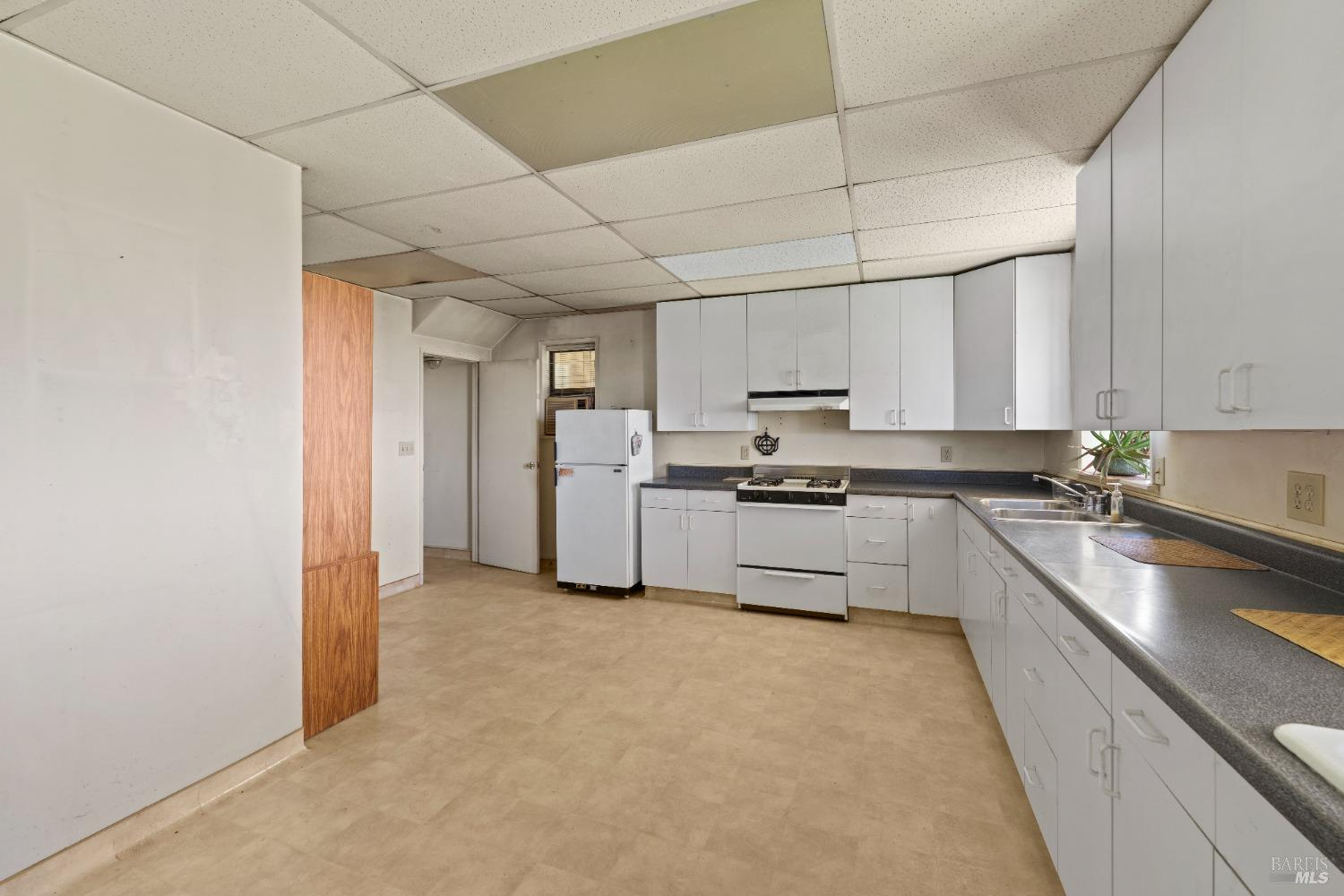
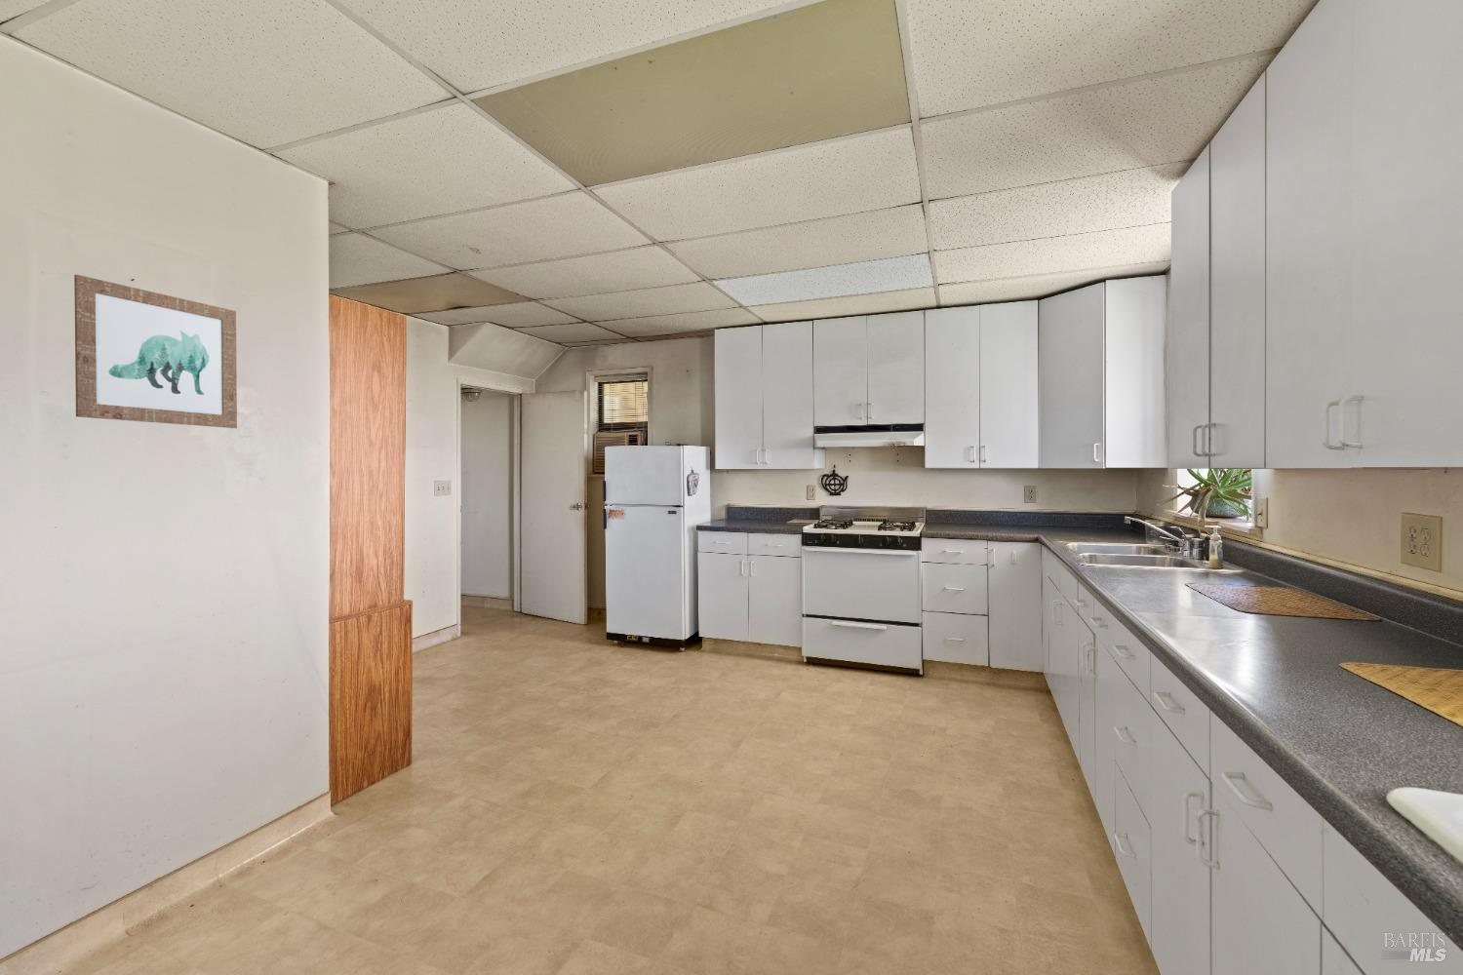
+ wall art (163, 359)
